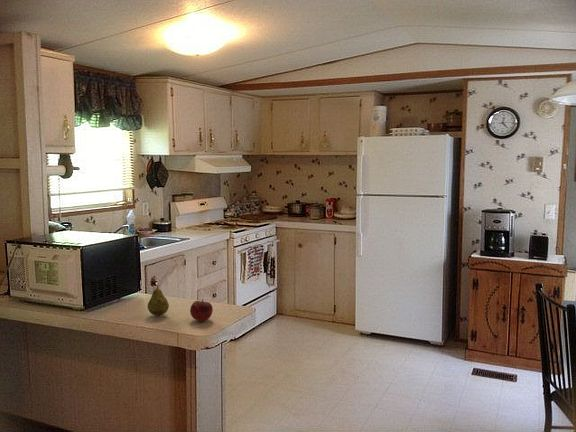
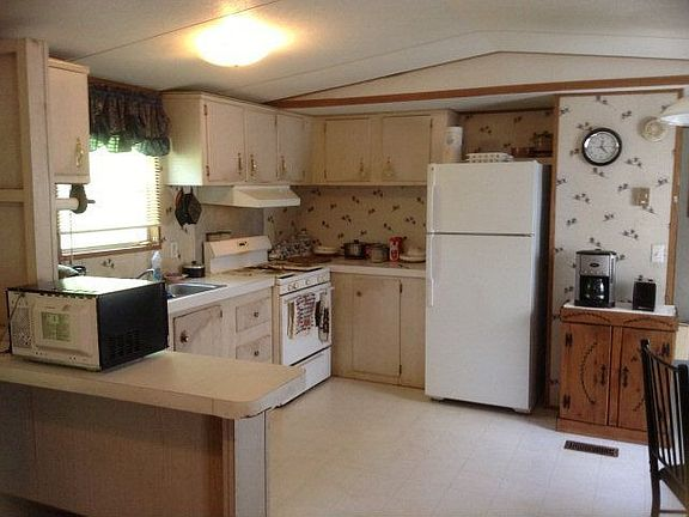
- fruit (158, 300)
- fruit (201, 310)
